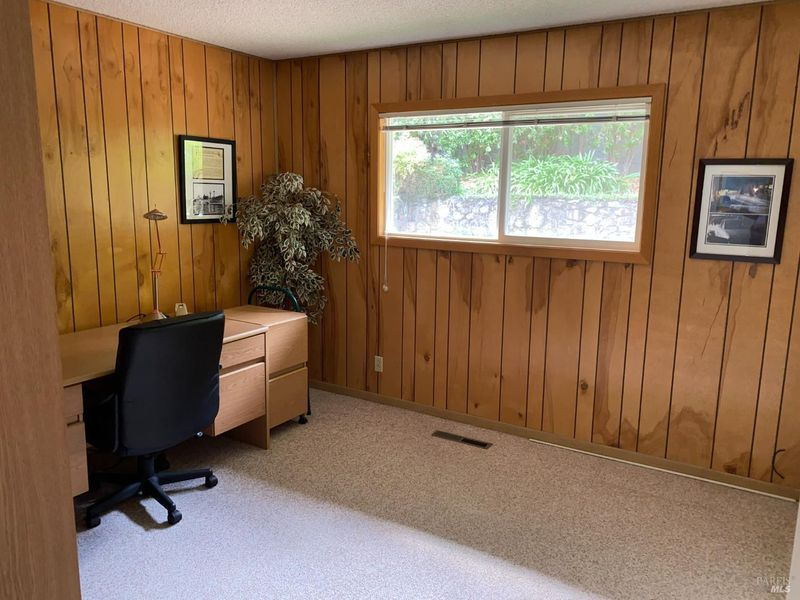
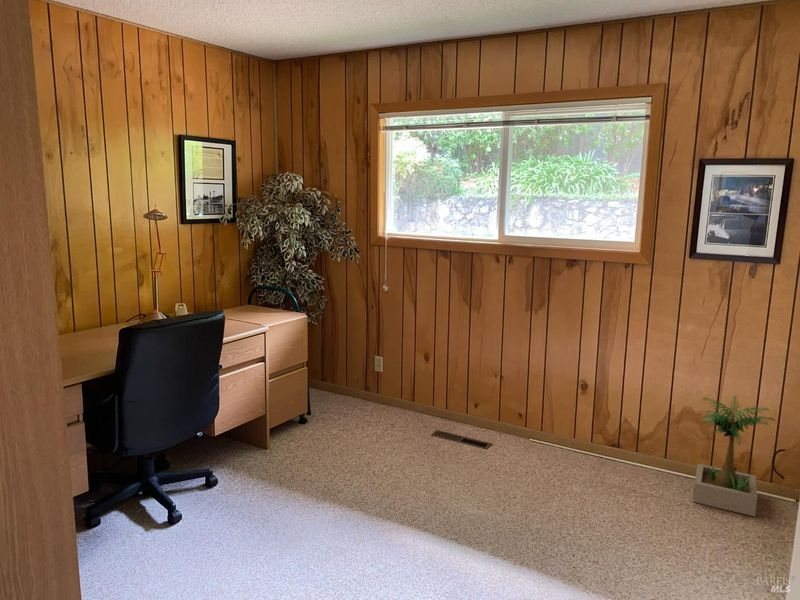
+ potted plant (733, 452)
